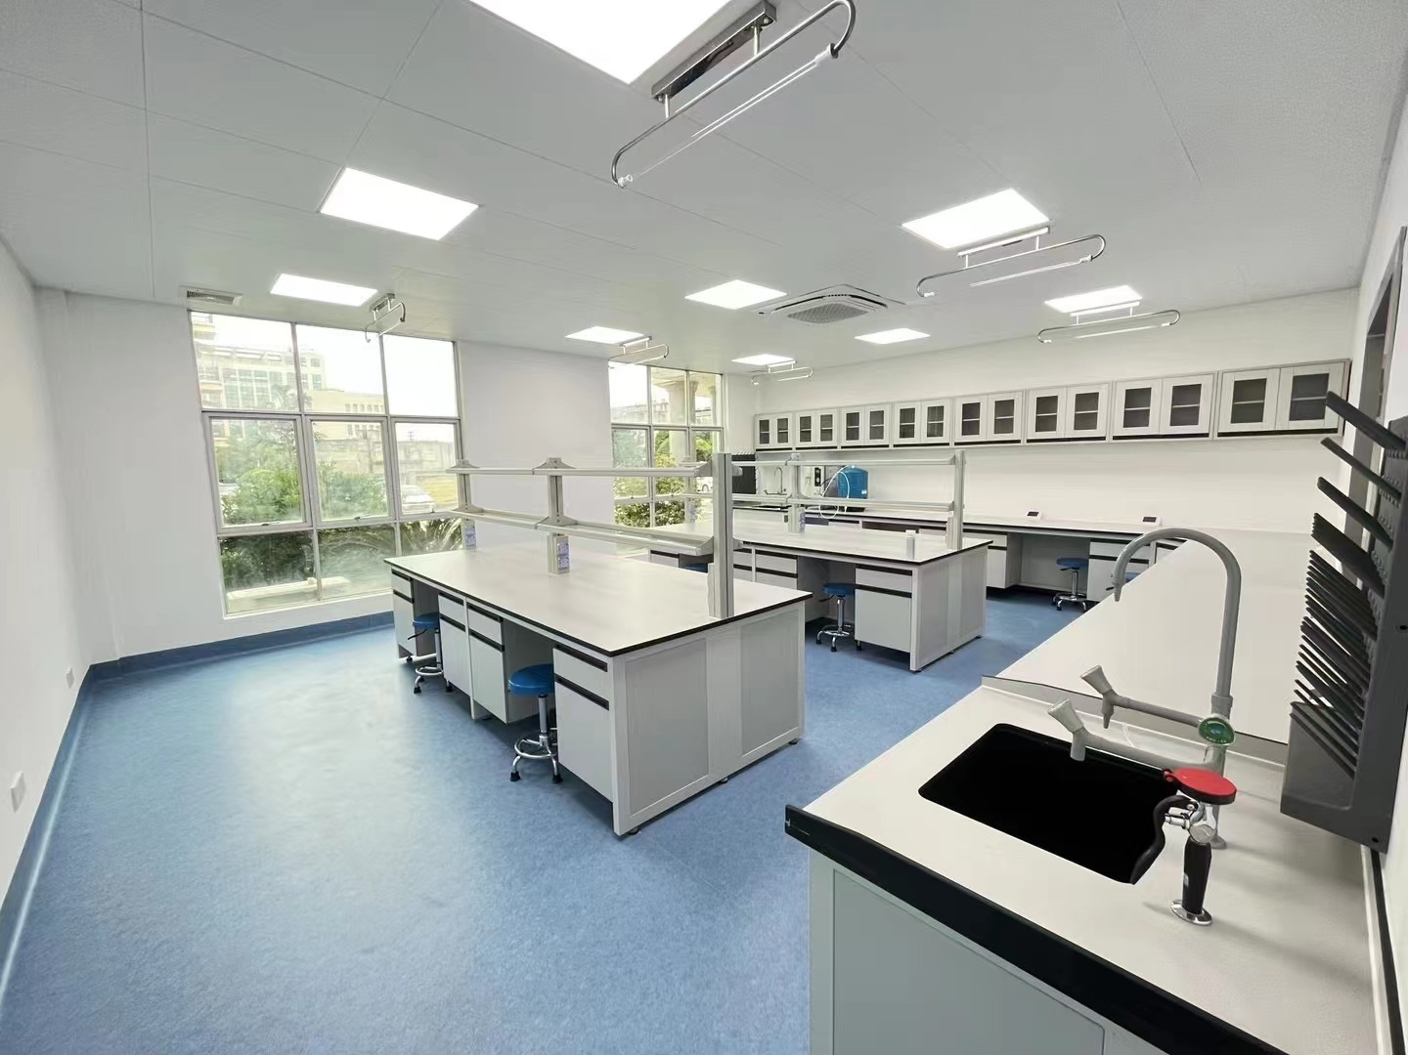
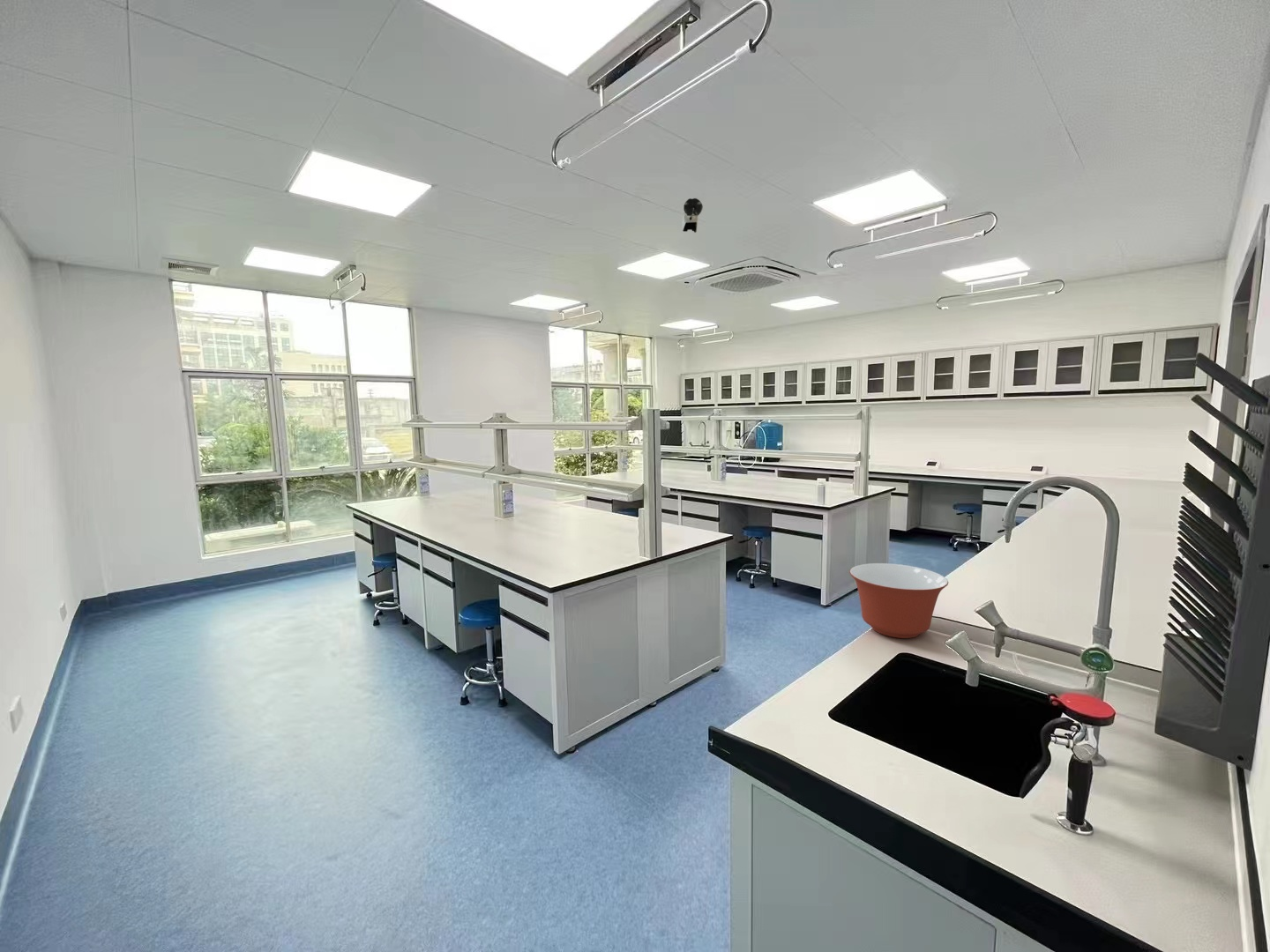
+ mixing bowl (895, 602)
+ security camera (691, 216)
